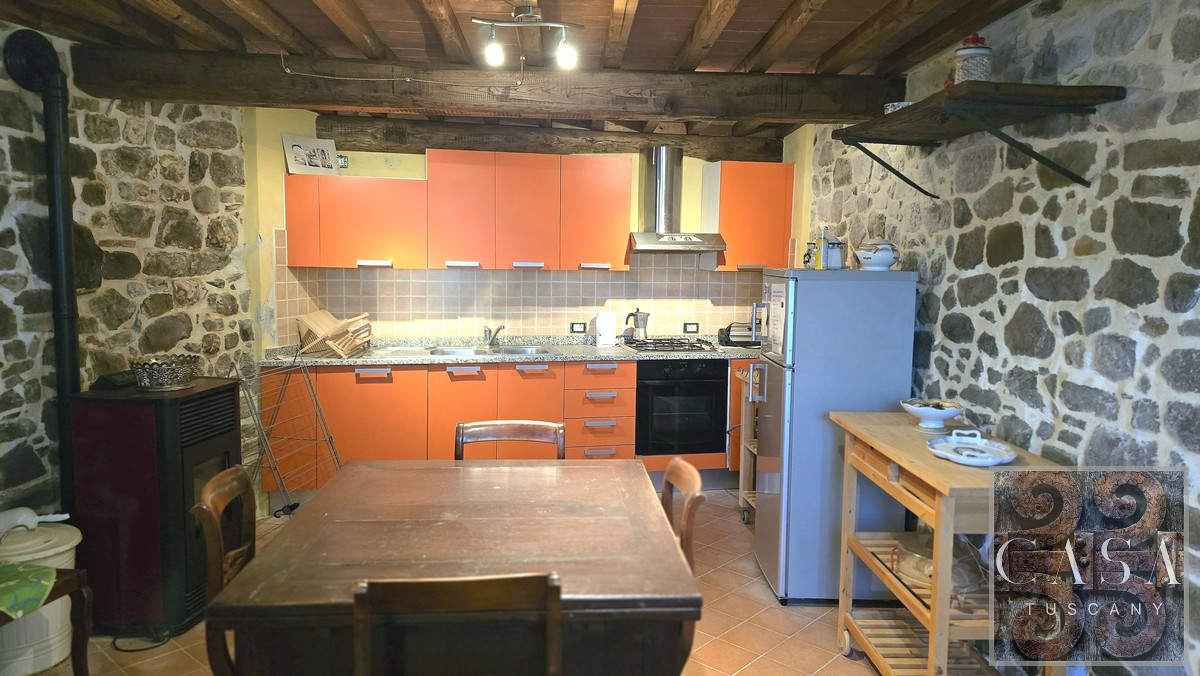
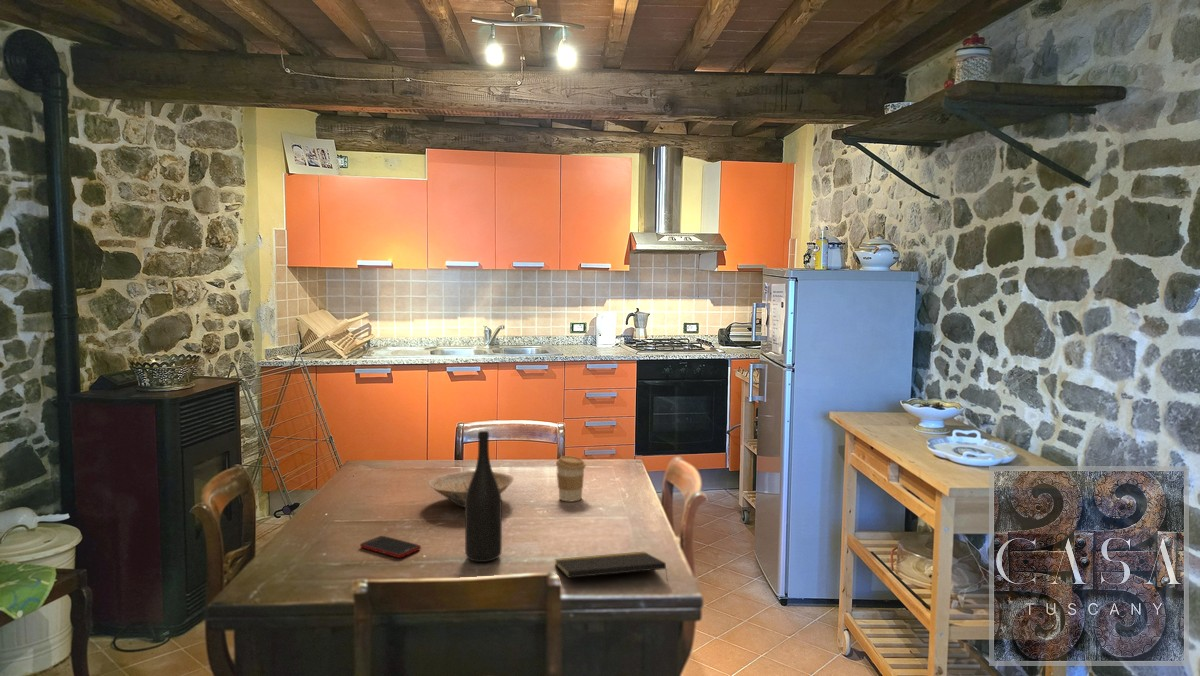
+ notepad (608, 564)
+ coffee cup (570, 478)
+ wine bottle (483, 495)
+ cell phone (390, 546)
+ bowl (467, 489)
